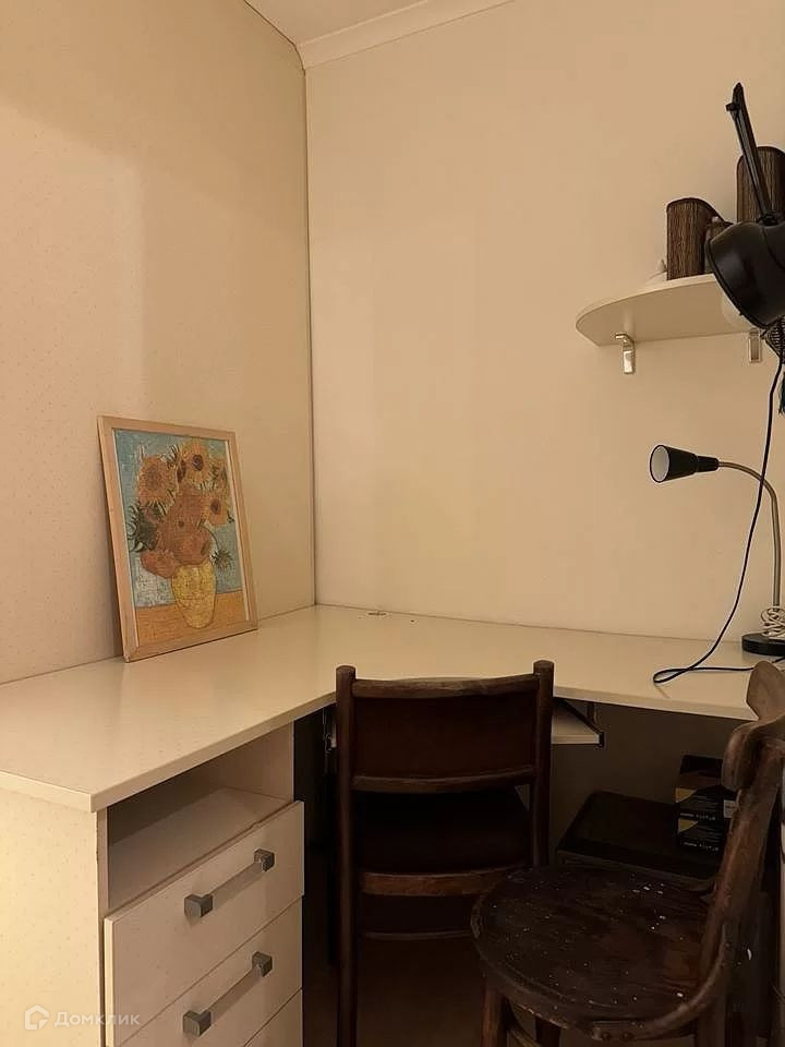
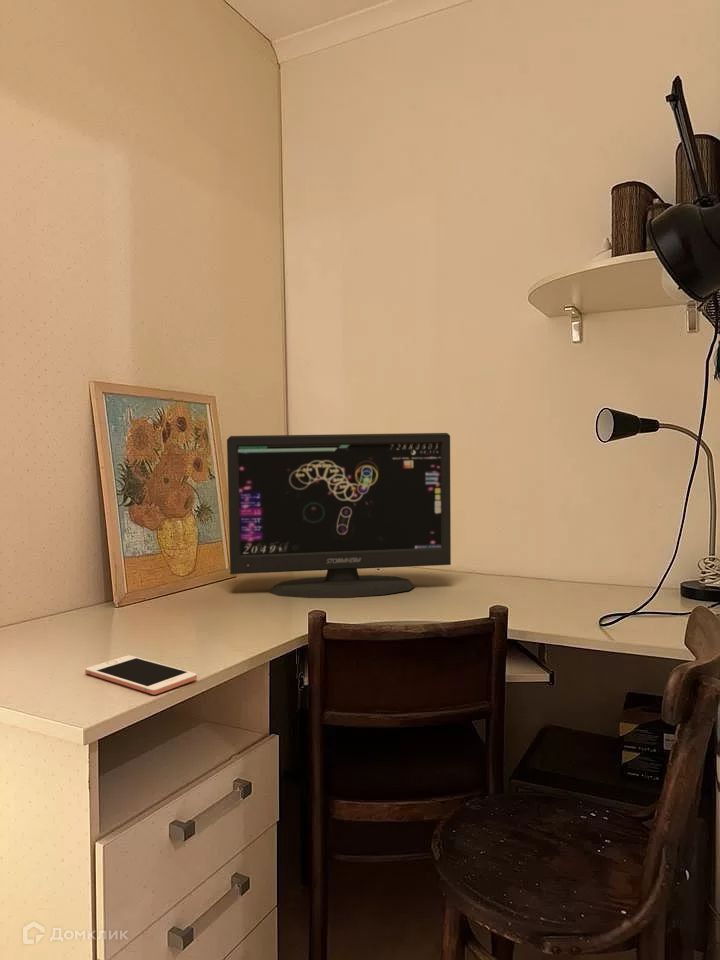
+ computer monitor (341, 512)
+ cell phone (140, 673)
